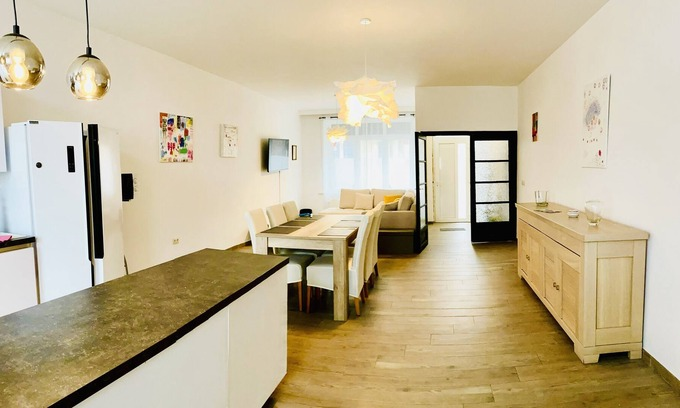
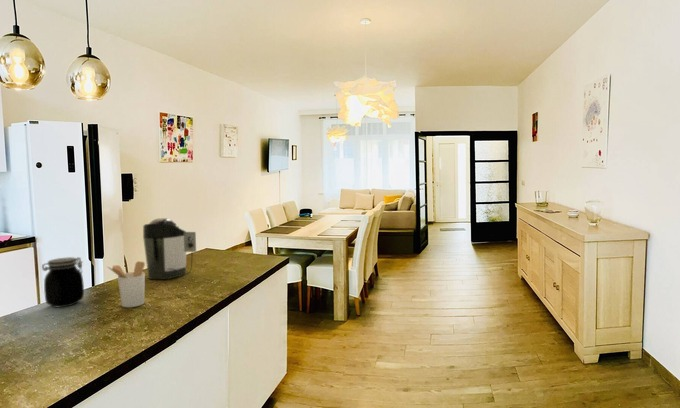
+ coffee maker (175, 247)
+ utensil holder (126, 283)
+ jar (64, 281)
